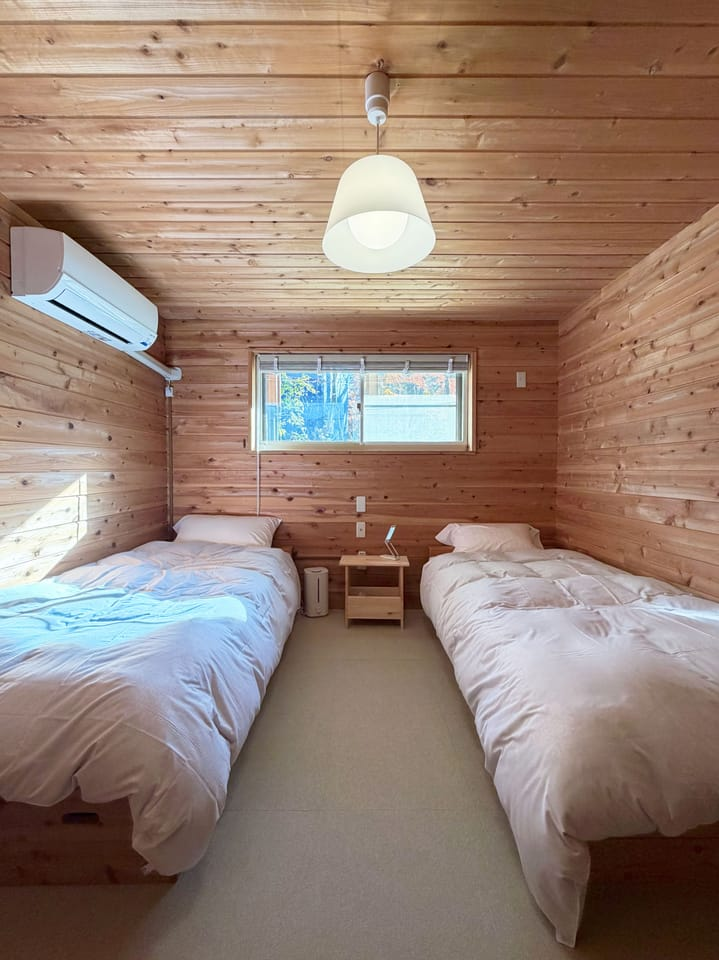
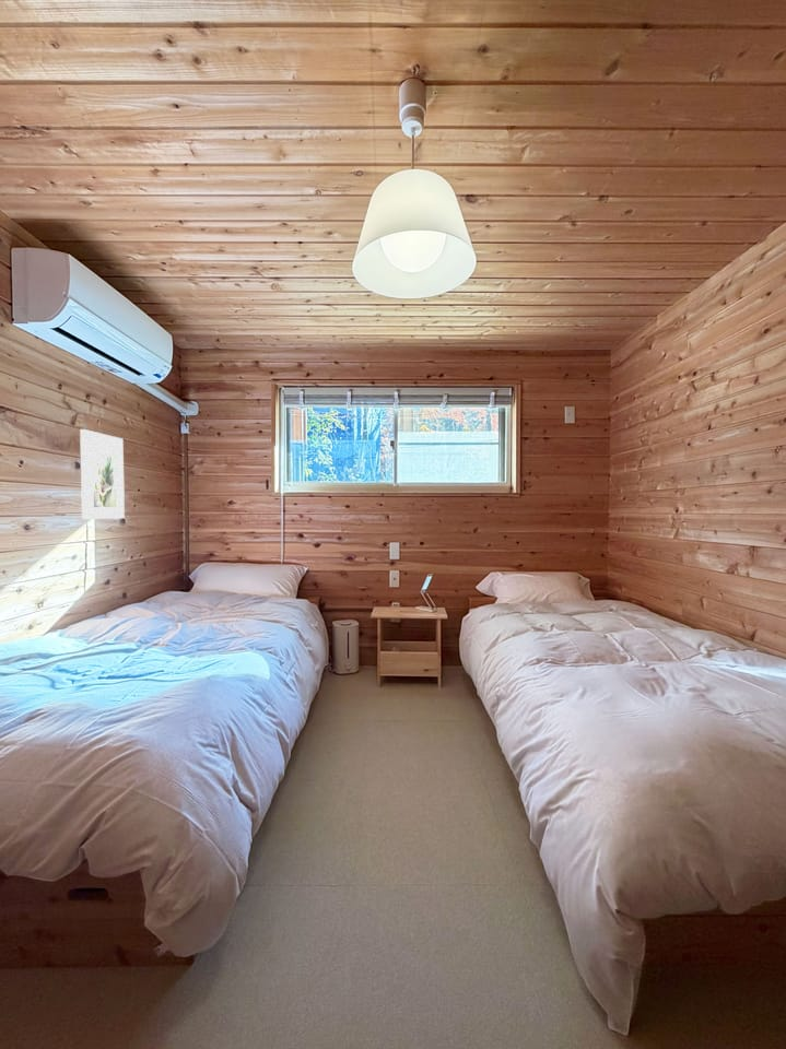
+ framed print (103, 476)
